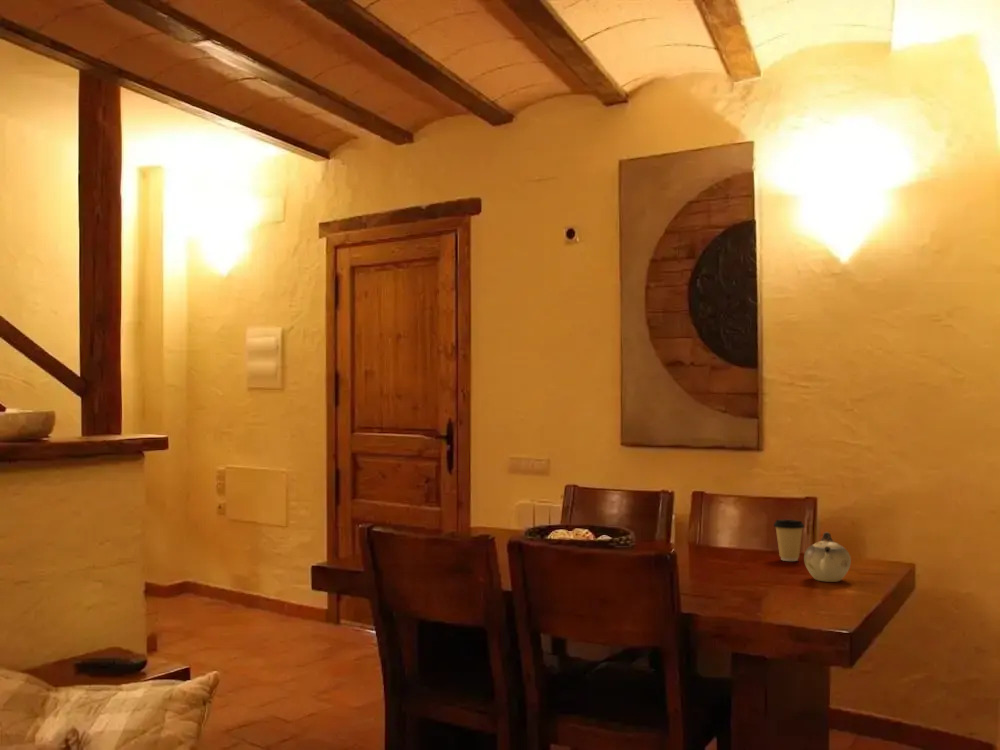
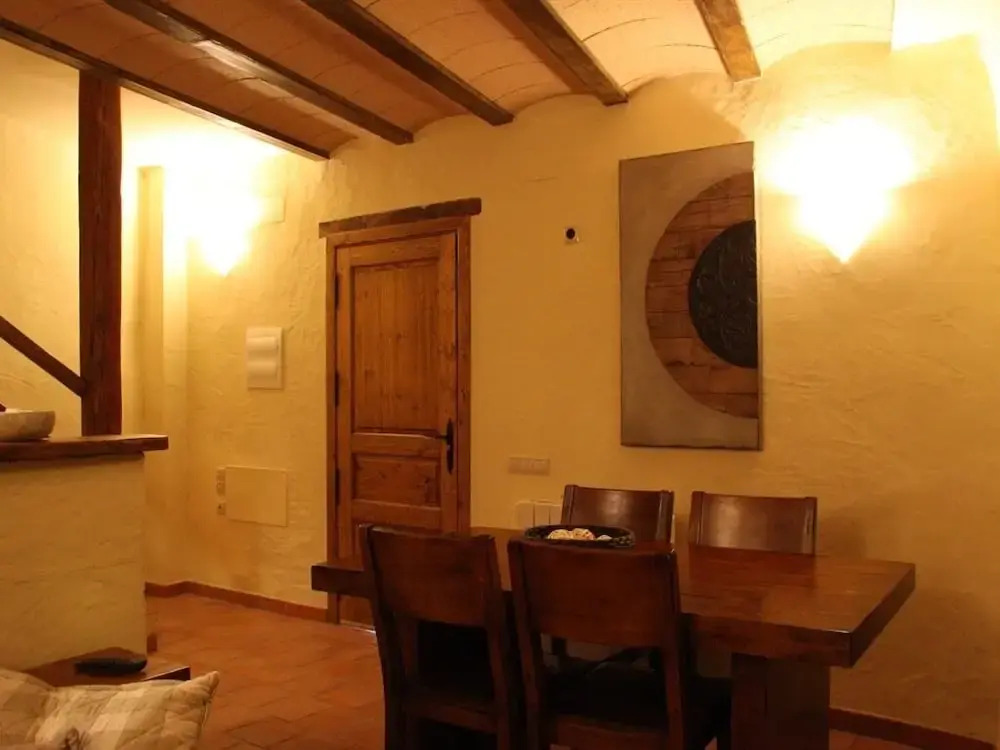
- coffee cup (789, 539)
- teapot (827, 556)
